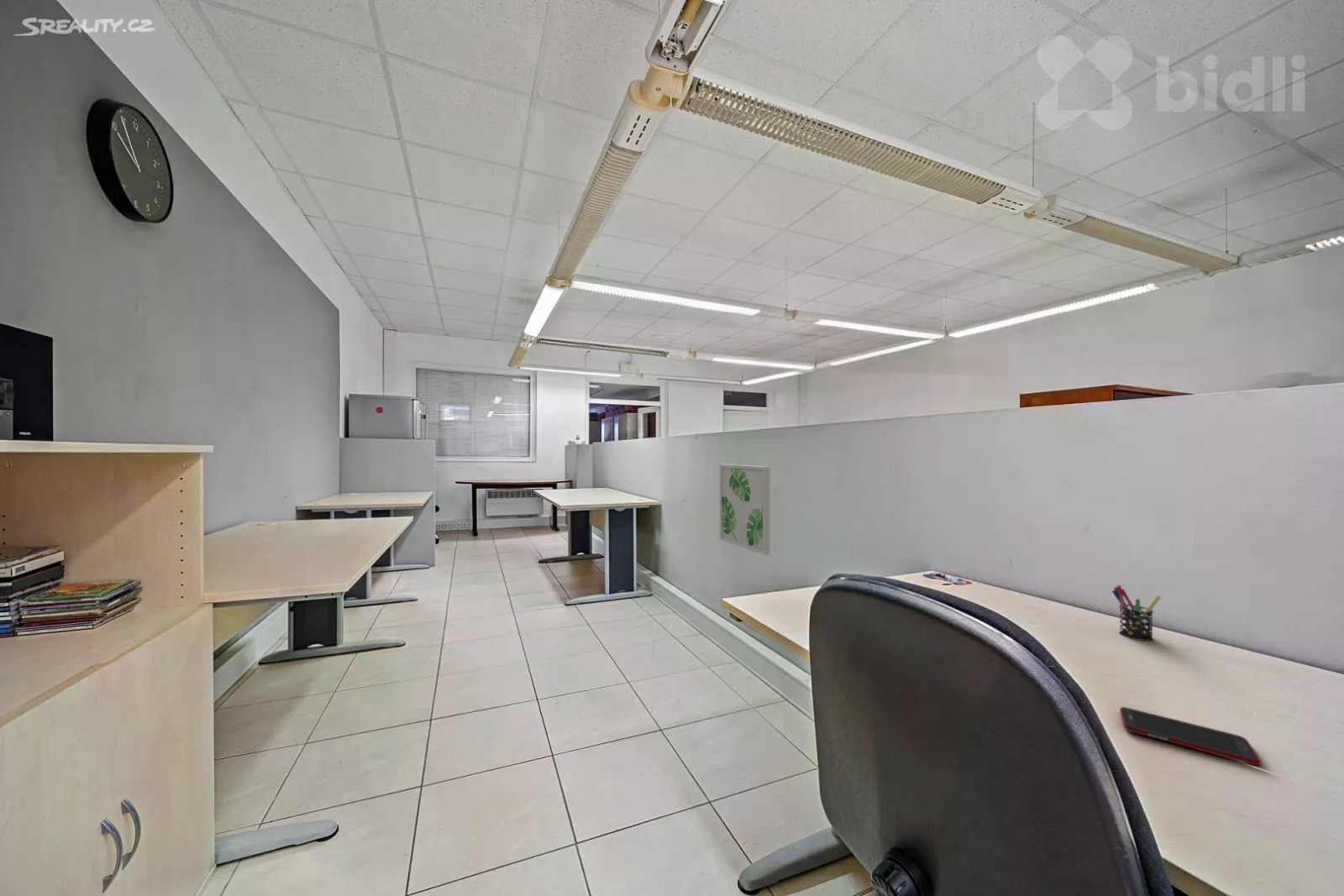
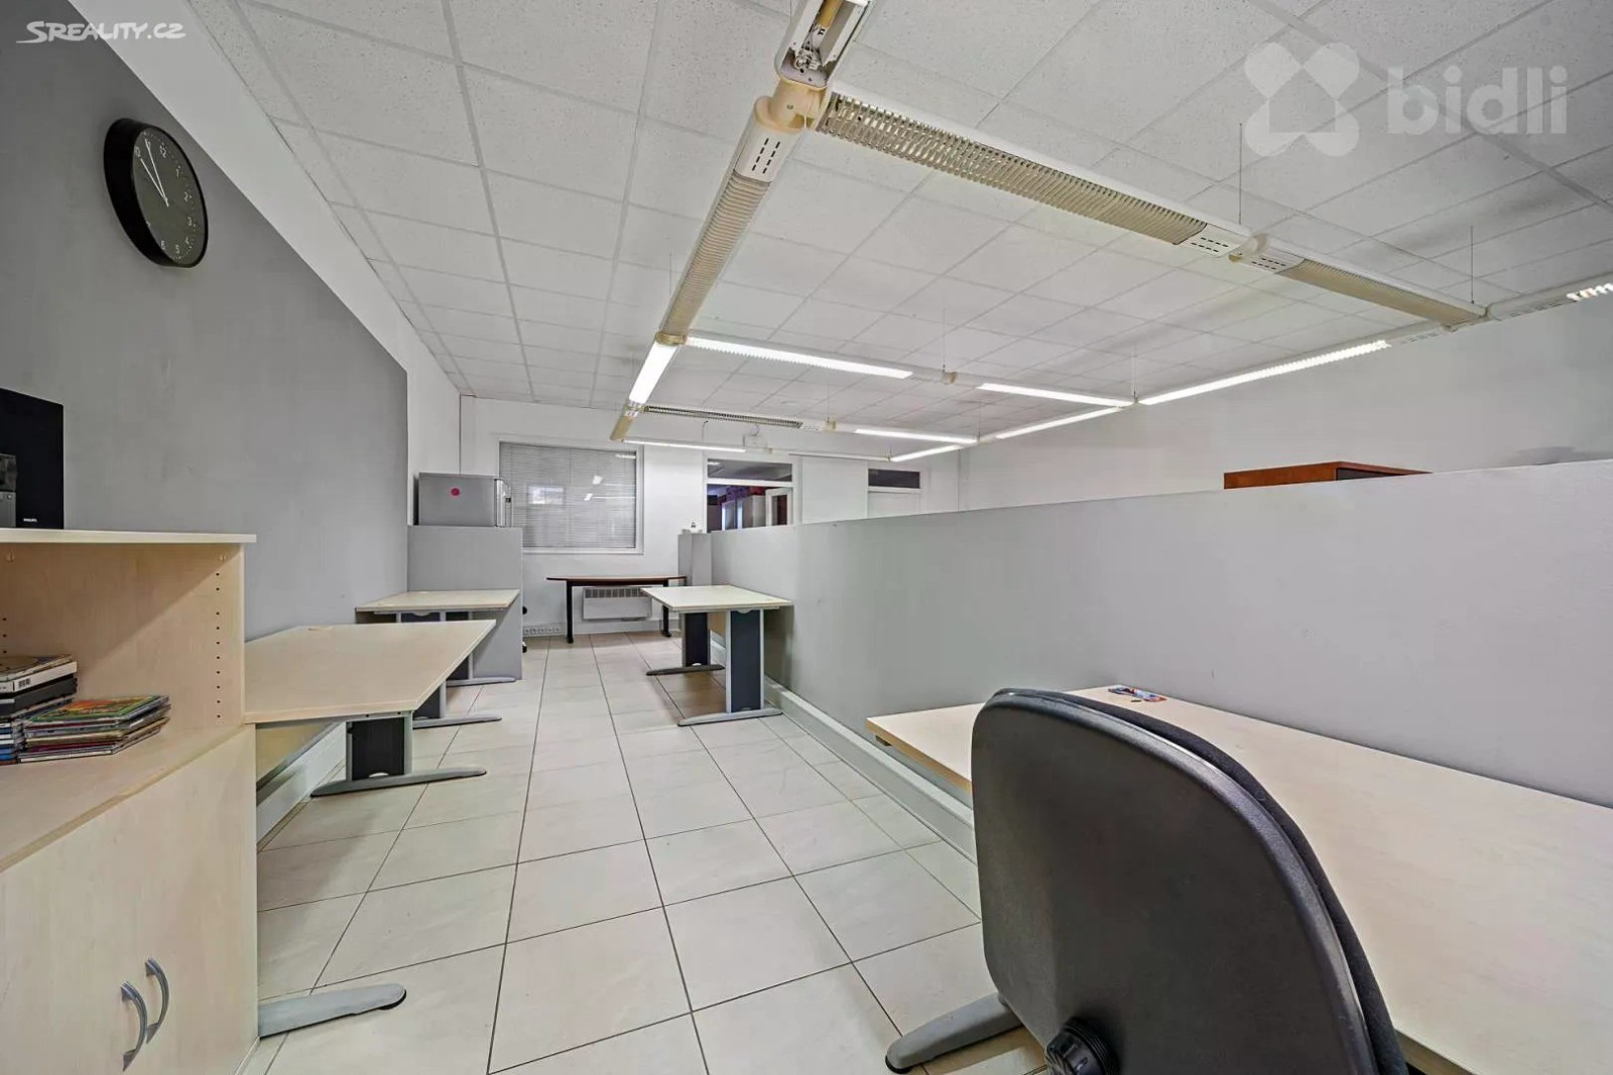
- wall art (743, 506)
- pen holder (1134, 612)
- cell phone (1184, 734)
